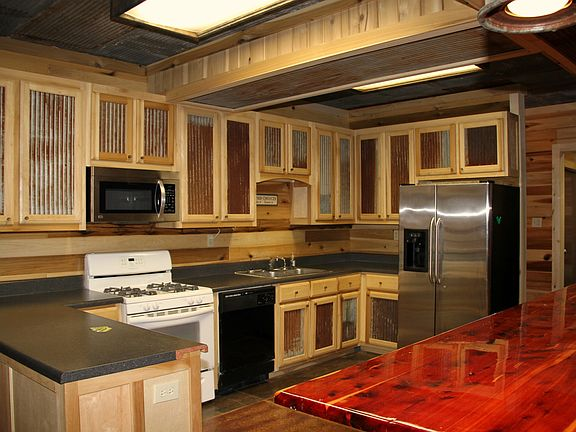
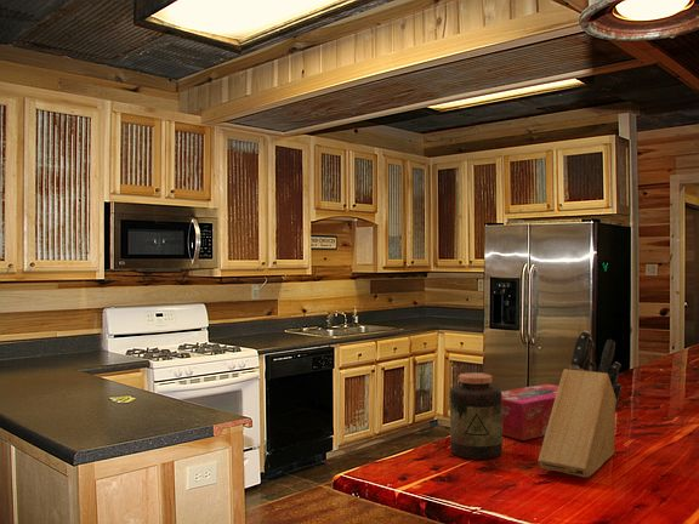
+ knife block (582, 397)
+ jar (476, 412)
+ tissue box (535, 410)
